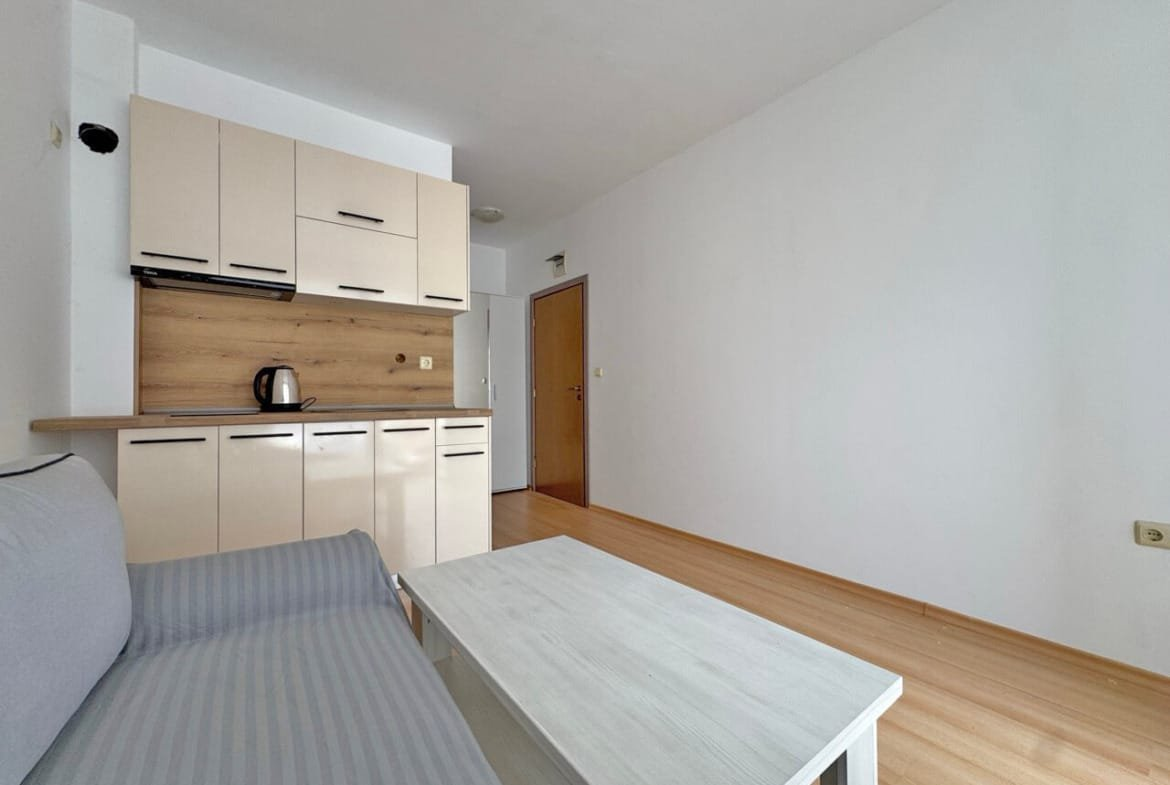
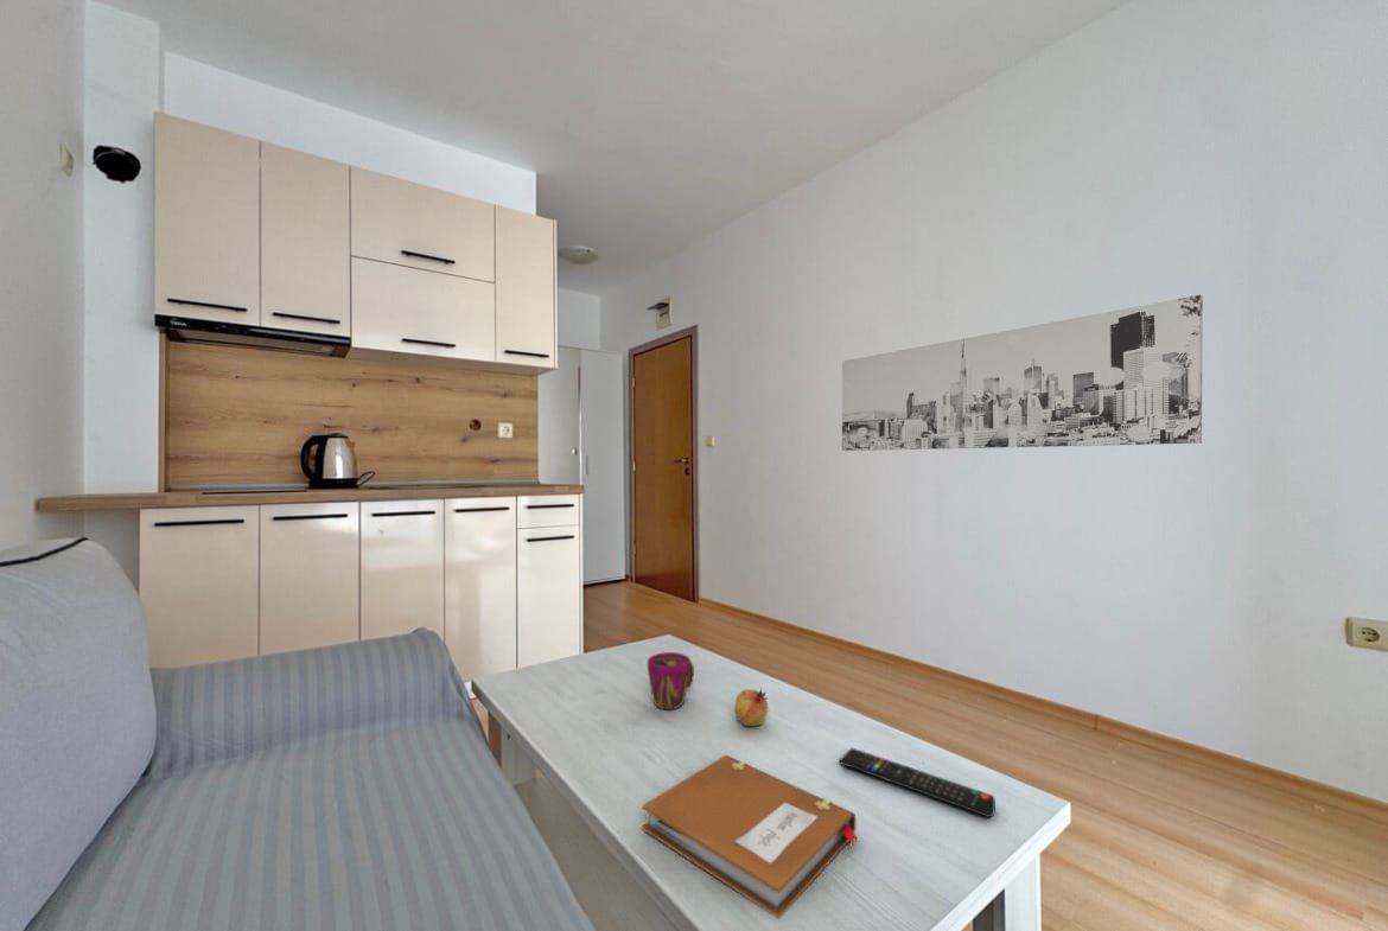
+ fruit (751, 704)
+ notebook (752, 821)
+ wall art (979, 391)
+ cup (673, 680)
+ remote control (913, 780)
